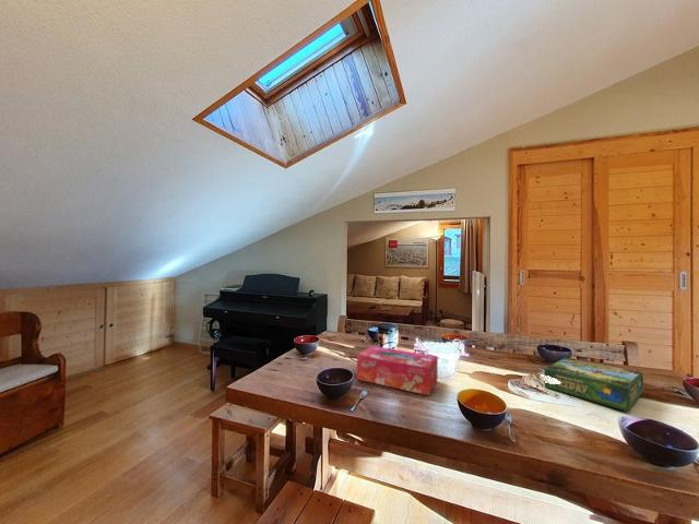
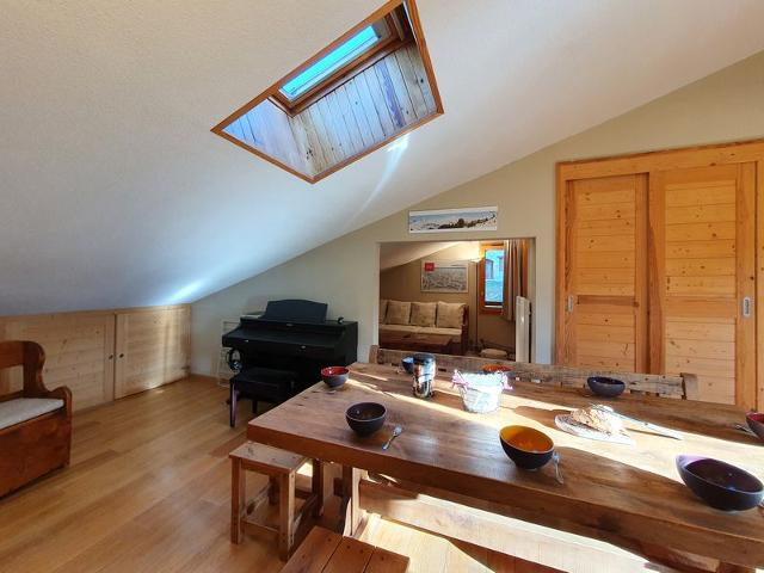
- board game (592, 380)
- tissue box (396, 367)
